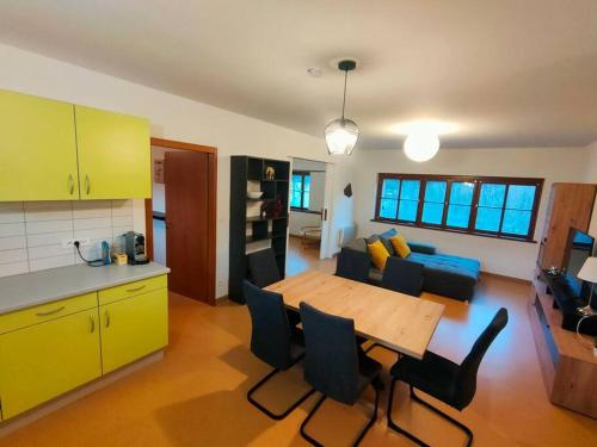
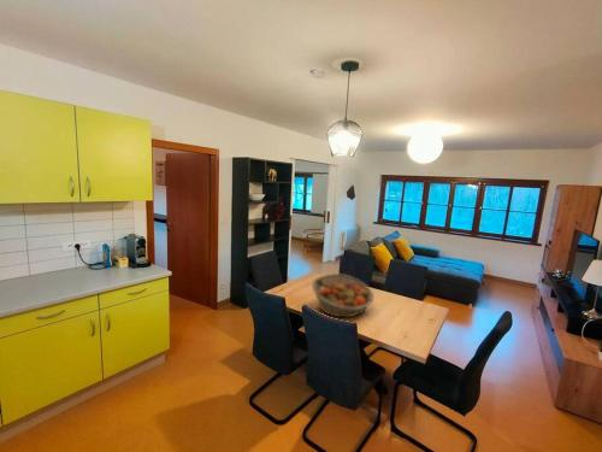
+ fruit basket (342, 294)
